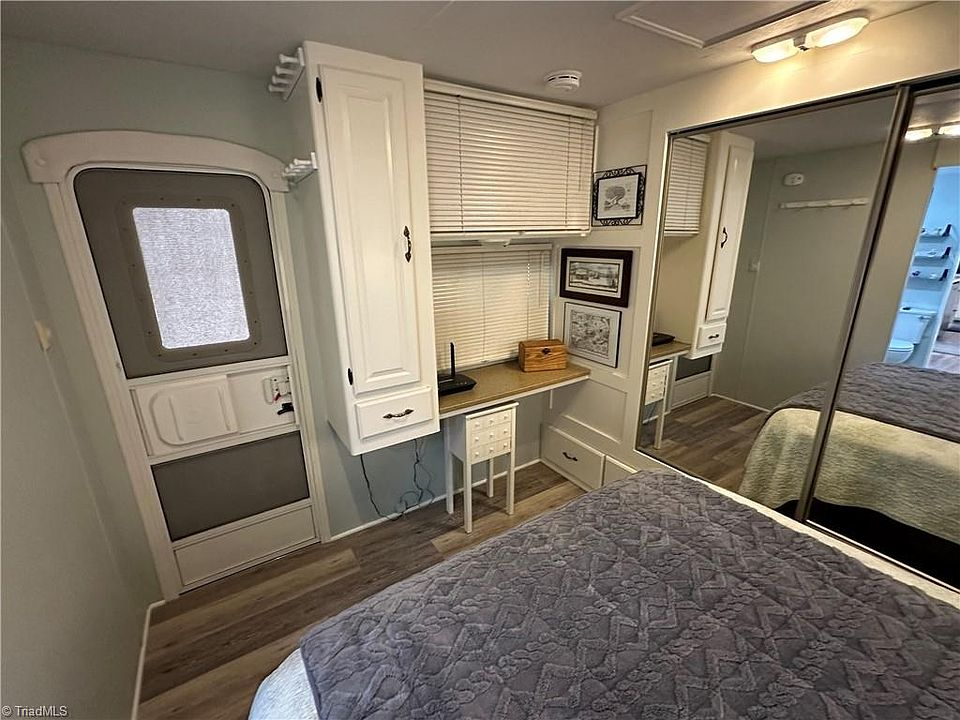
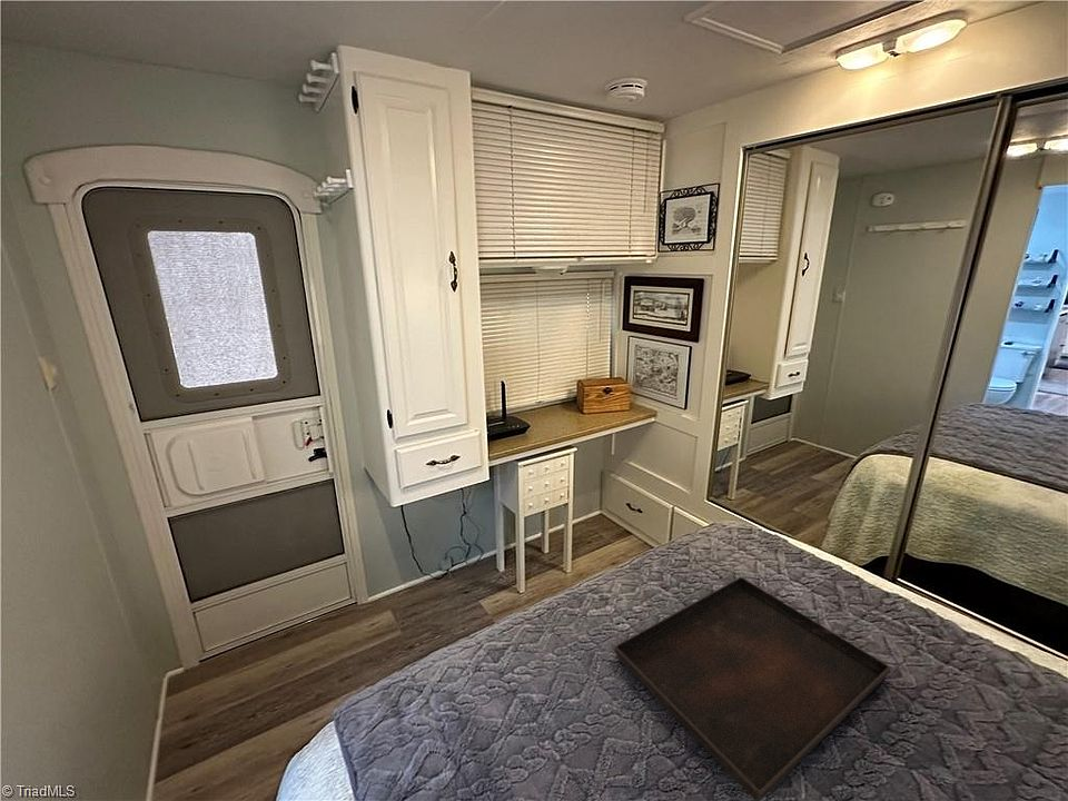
+ serving tray (746, 662)
